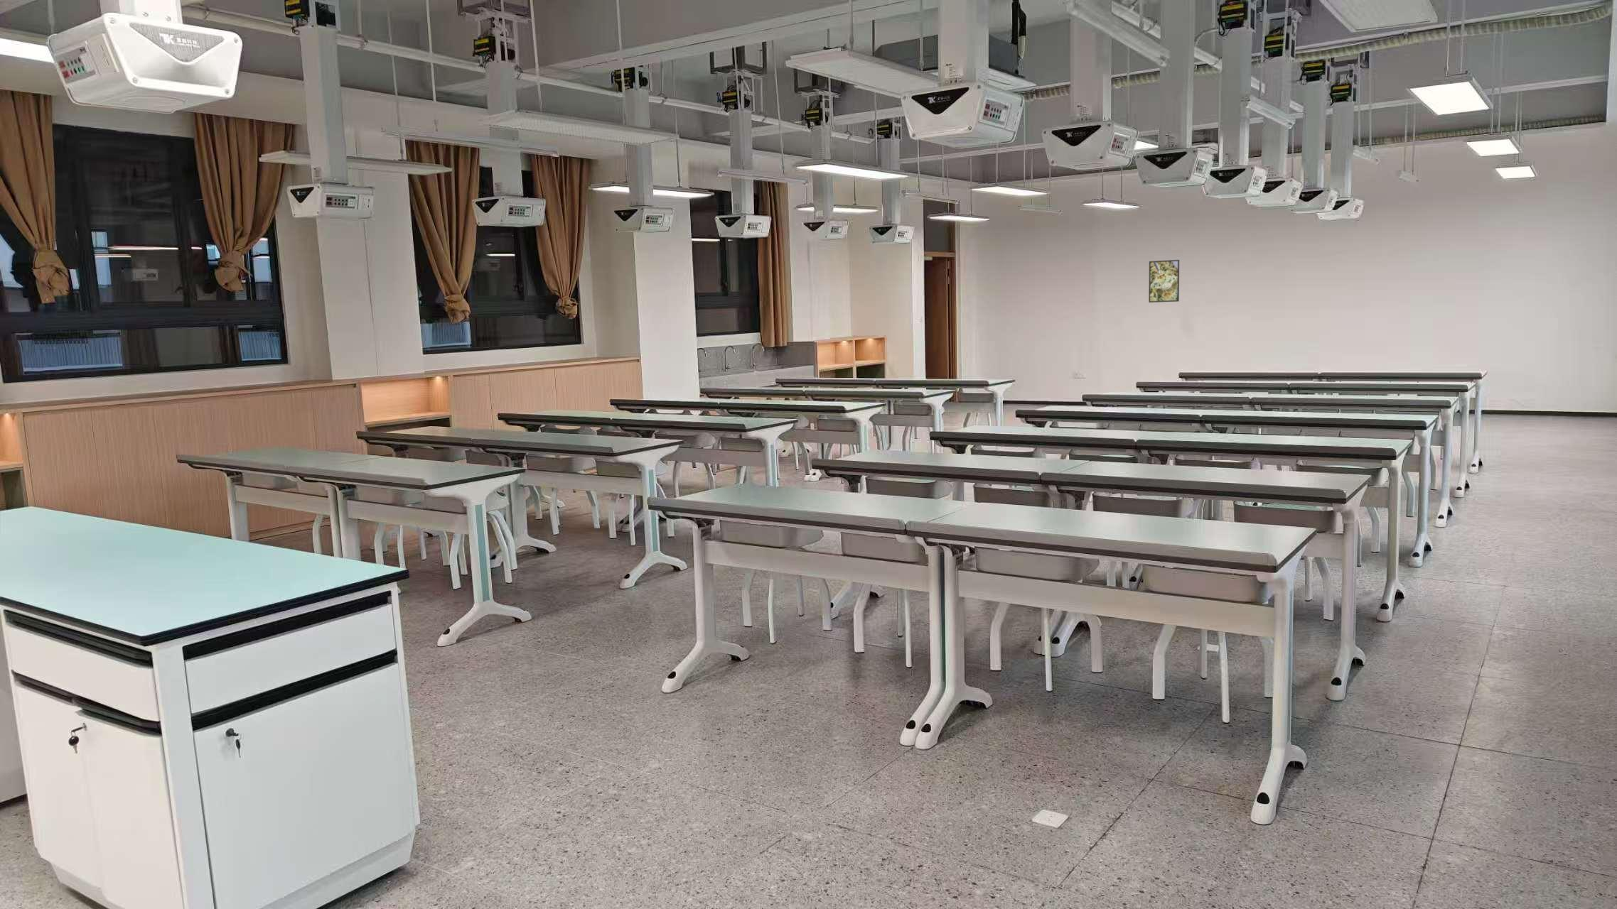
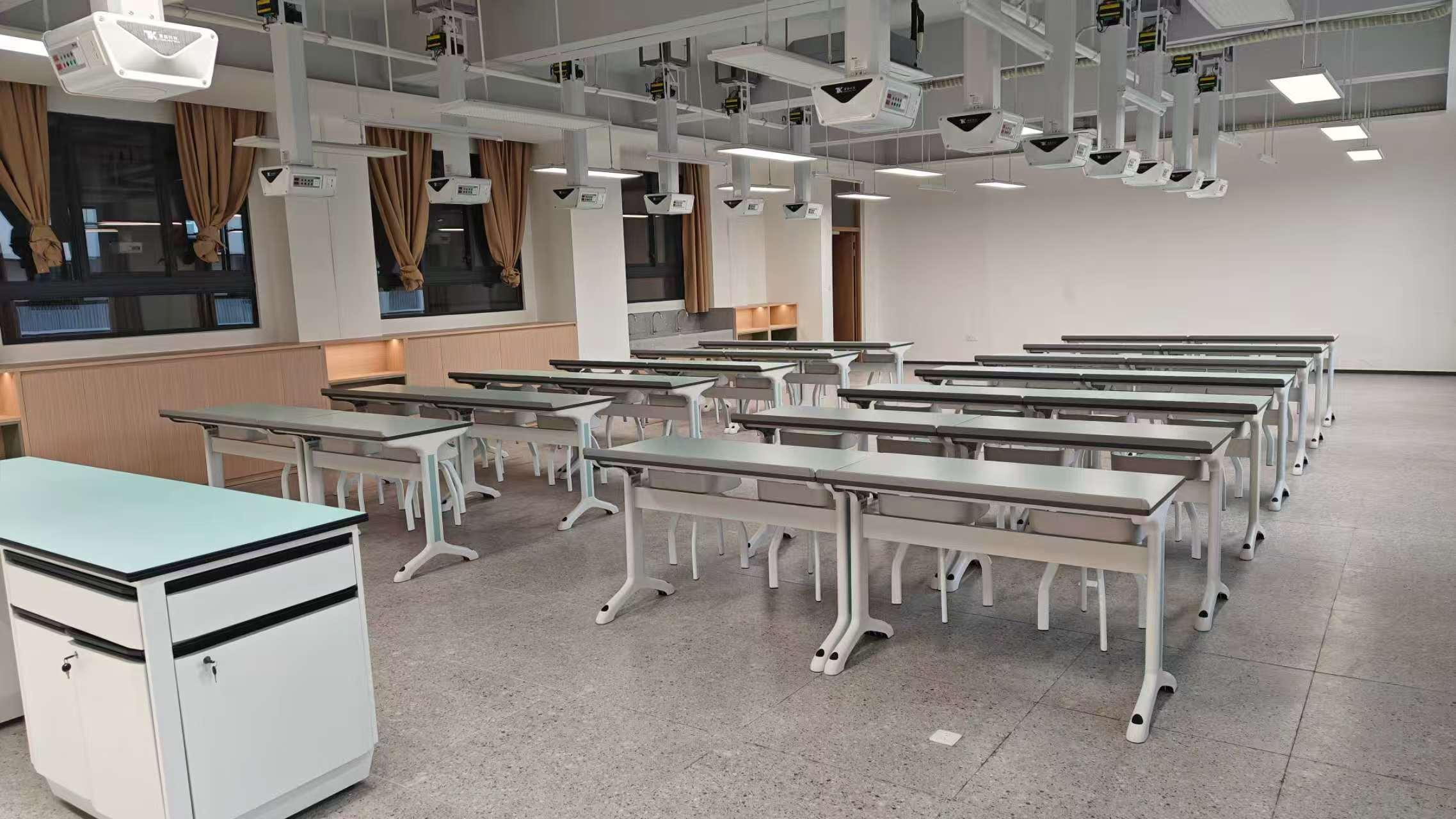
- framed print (1164, 281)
